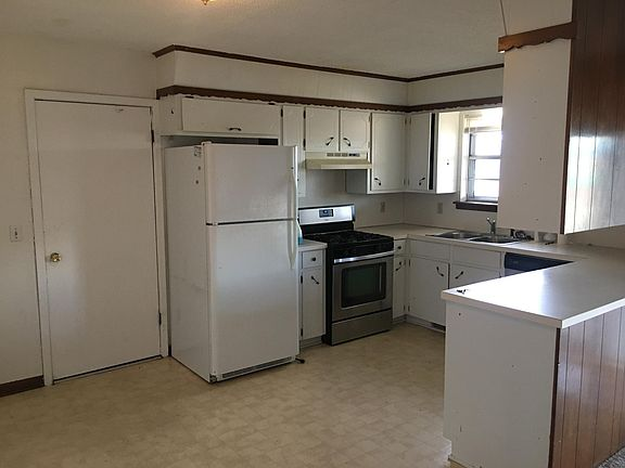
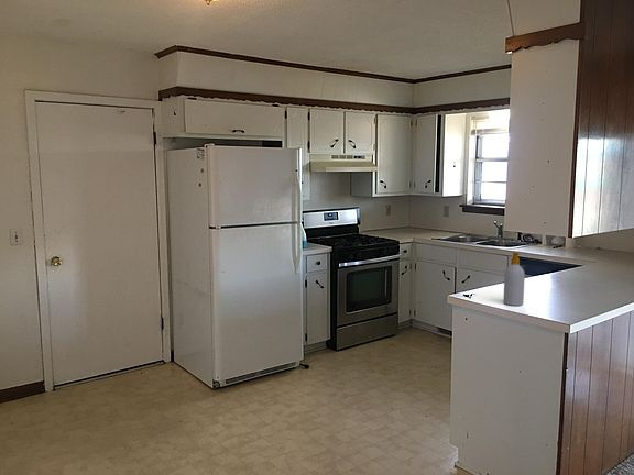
+ soap bottle (514, 278)
